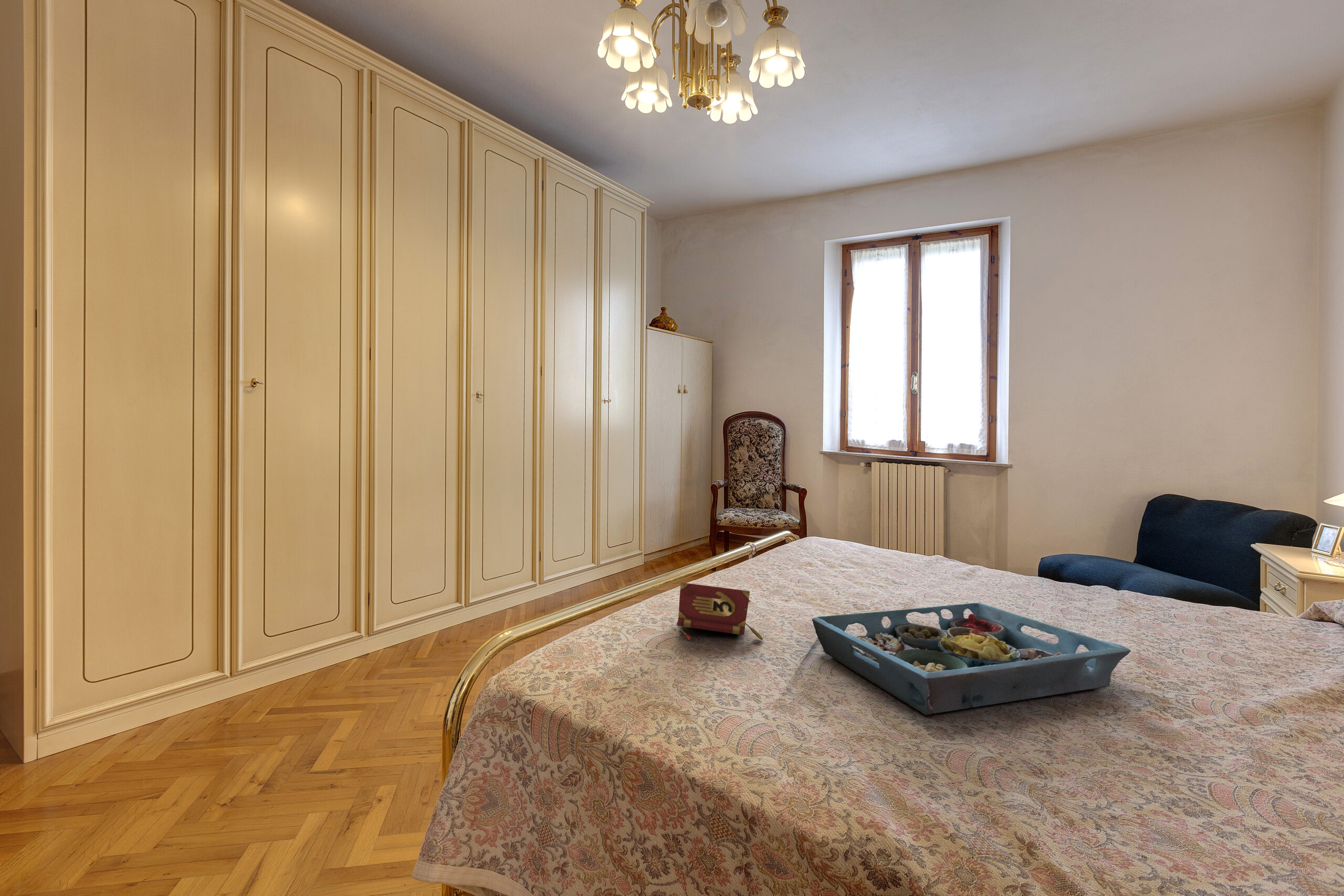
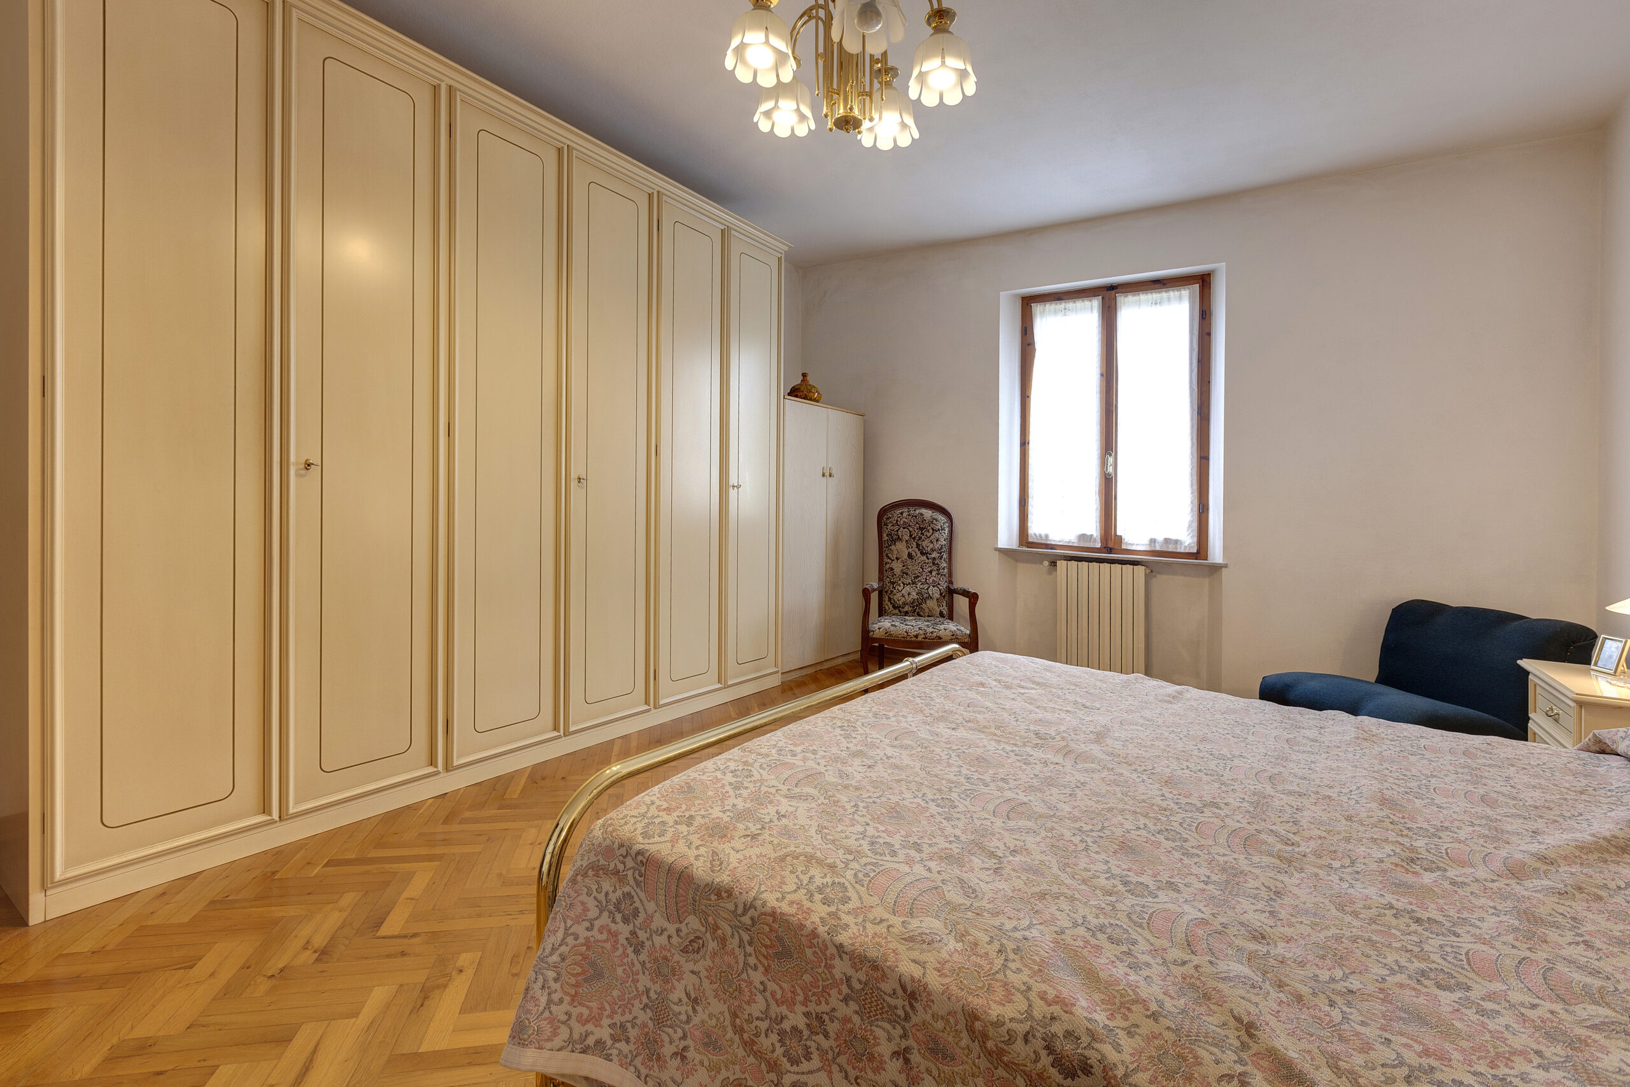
- book (713, 604)
- serving tray (959, 647)
